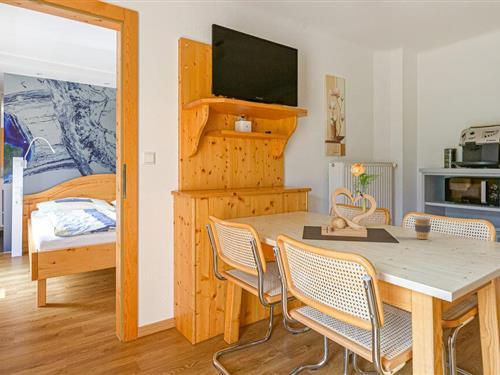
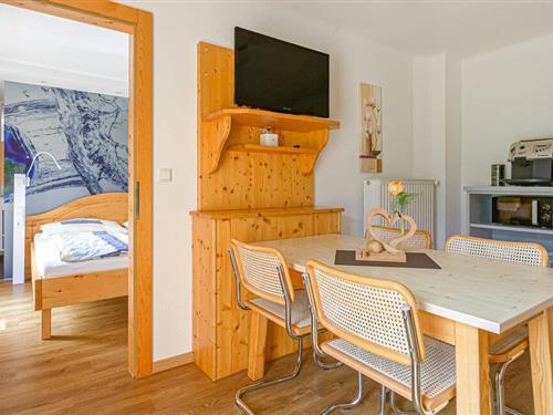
- coffee cup (422, 227)
